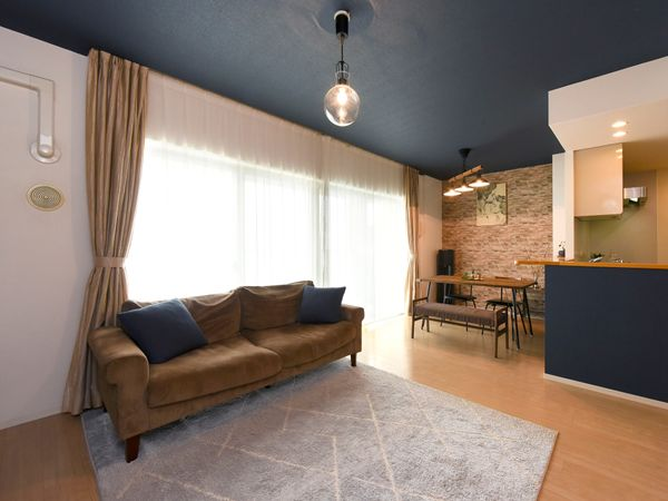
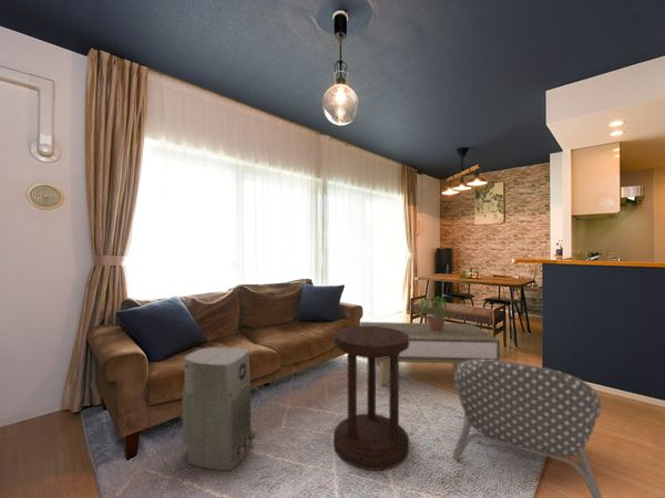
+ air purifier (217, 403)
+ side table (370, 388)
+ coffee table (421, 352)
+ potted plant (436, 314)
+ armchair (519, 401)
